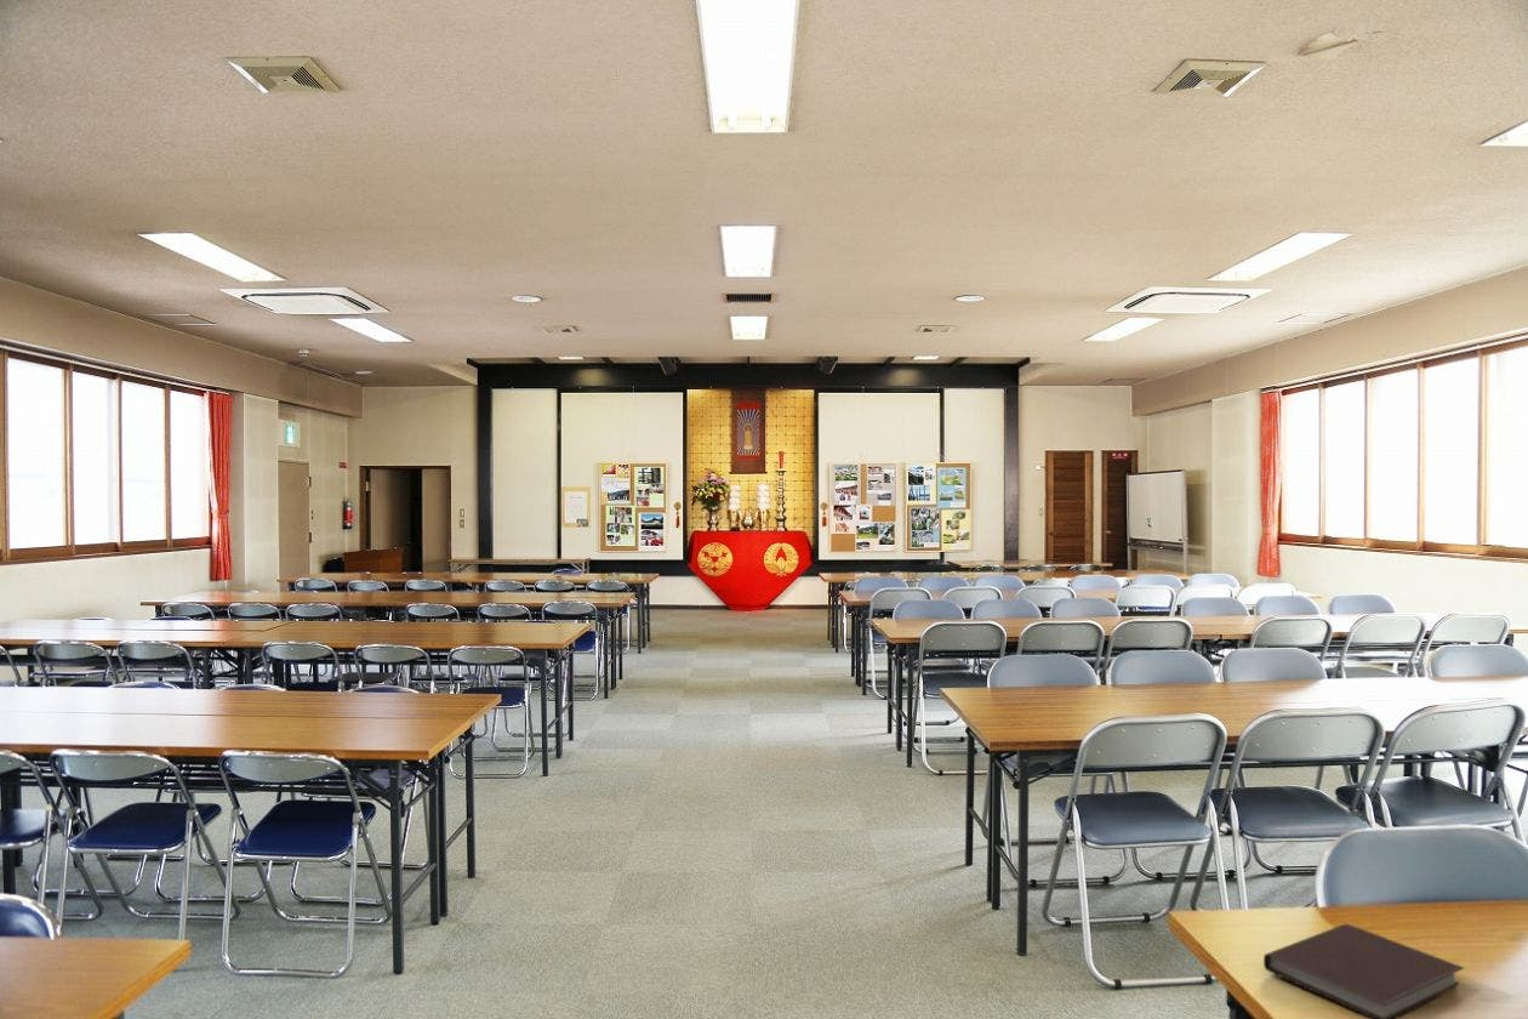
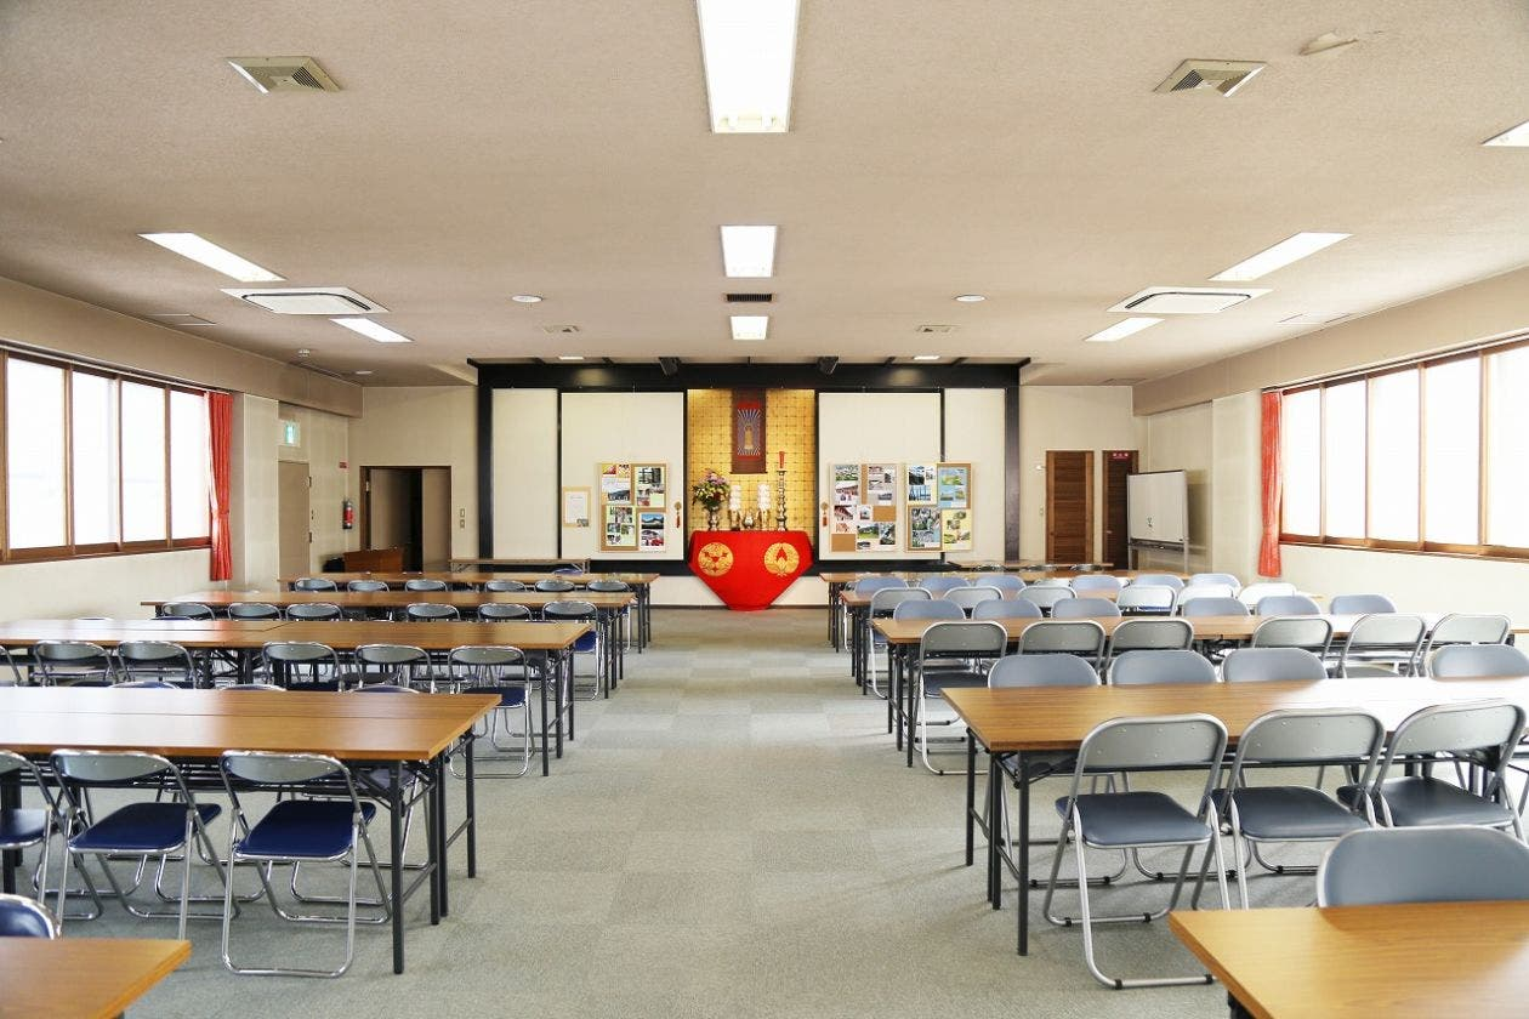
- notebook (1362, 968)
